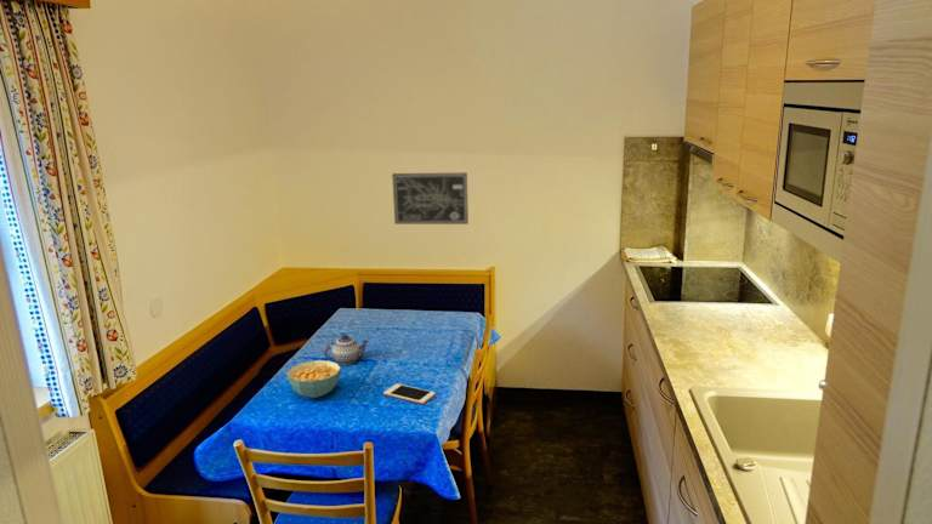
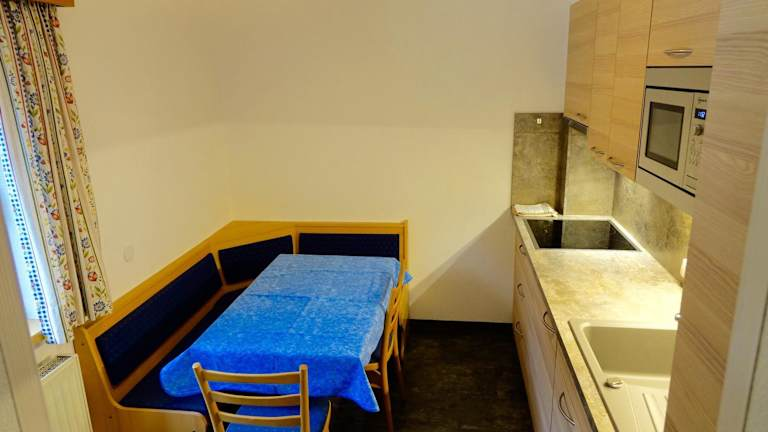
- cereal bowl (314, 382)
- teapot (346, 347)
- cell phone (409, 393)
- wall art (430, 198)
